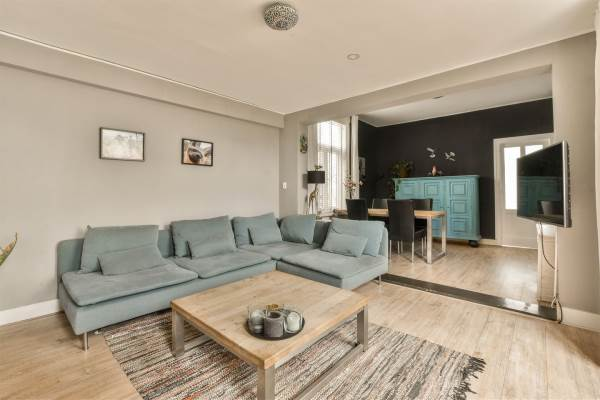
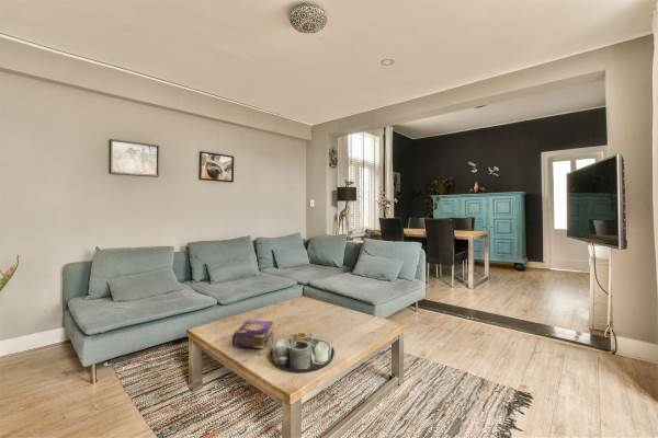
+ book (253, 332)
